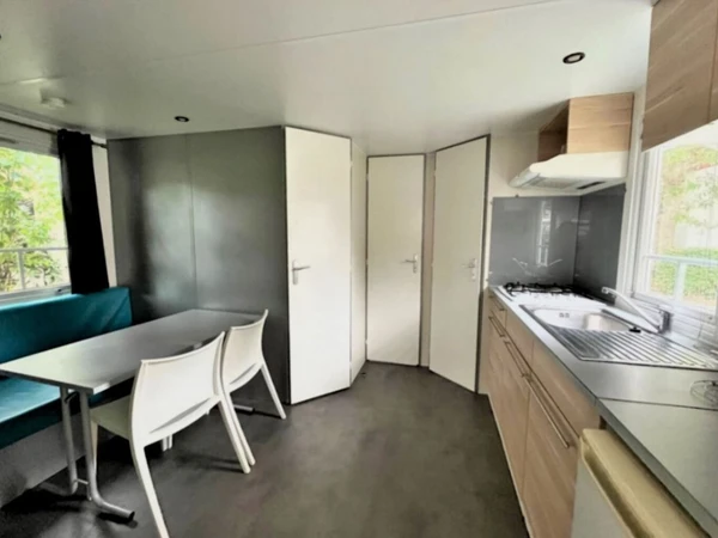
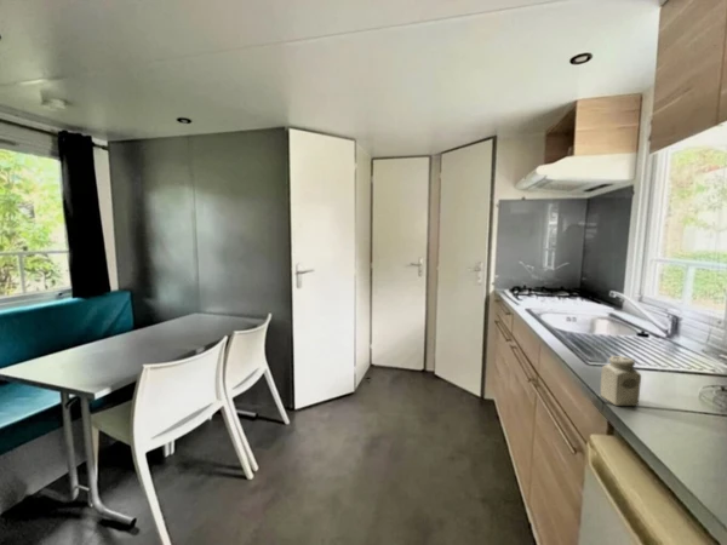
+ salt shaker (619, 379)
